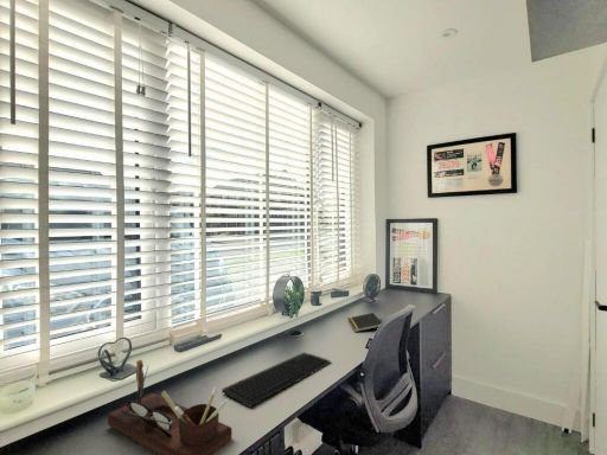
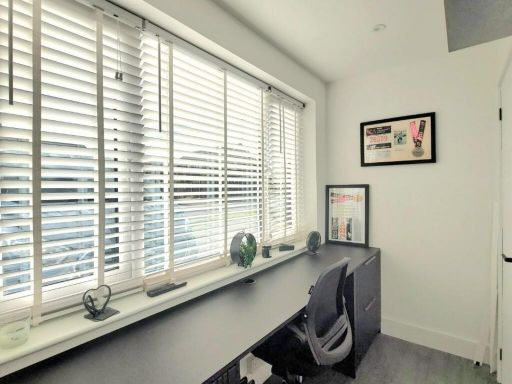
- notepad (364, 321)
- keyboard (281, 373)
- desk organizer (170, 403)
